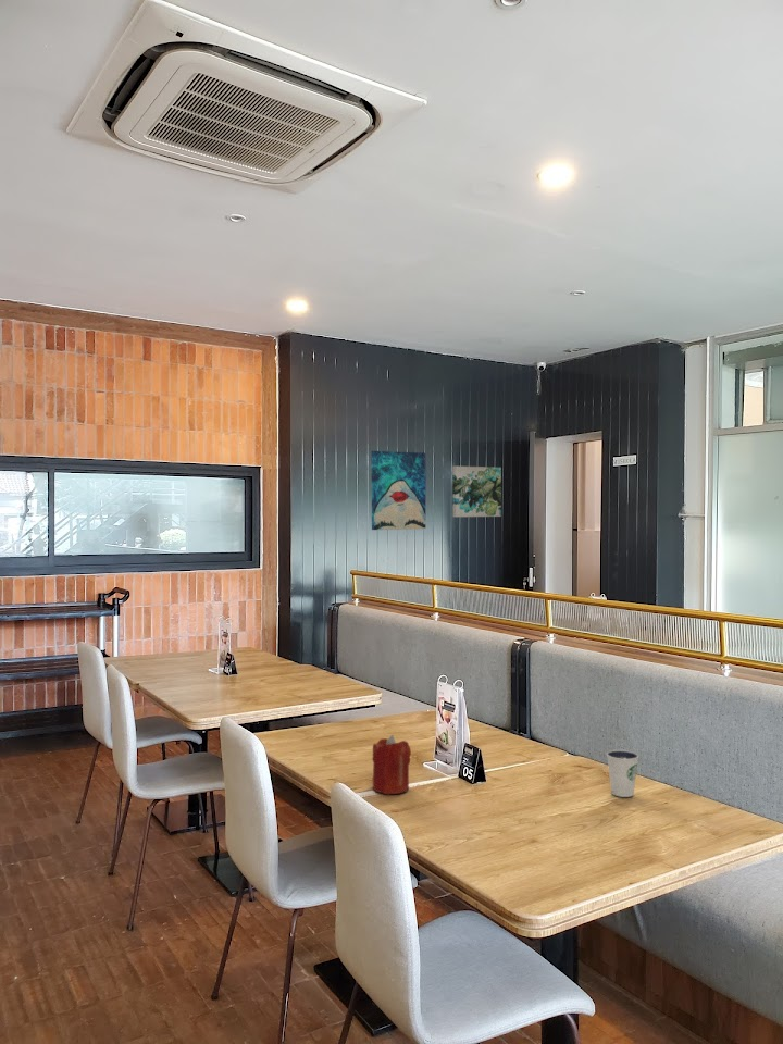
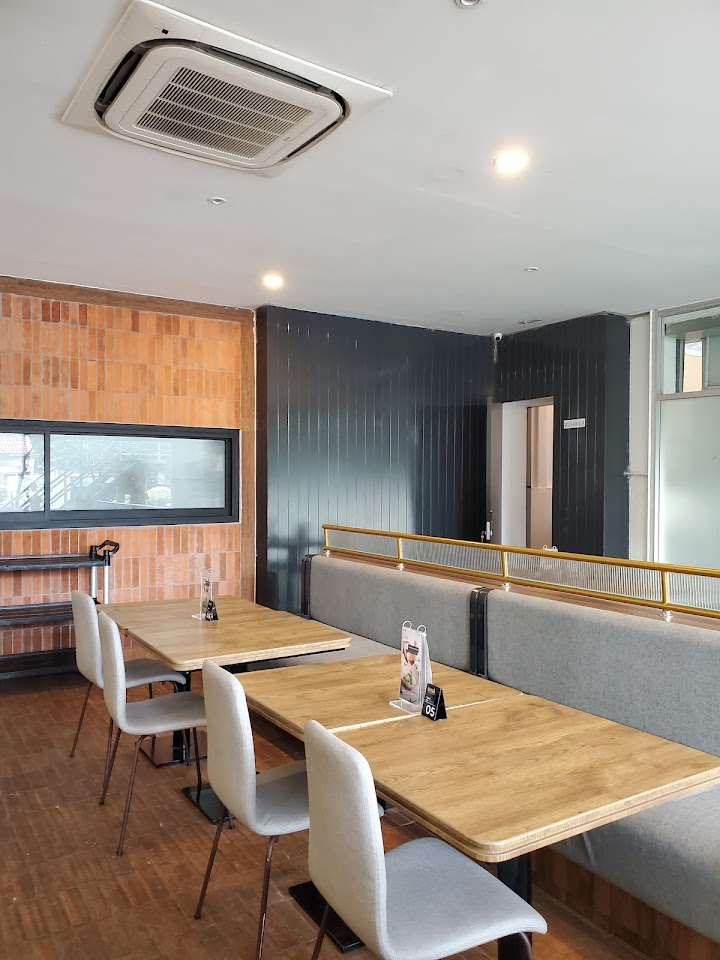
- wall art (398, 490)
- candle (390, 761)
- dixie cup (622, 773)
- wall art (476, 492)
